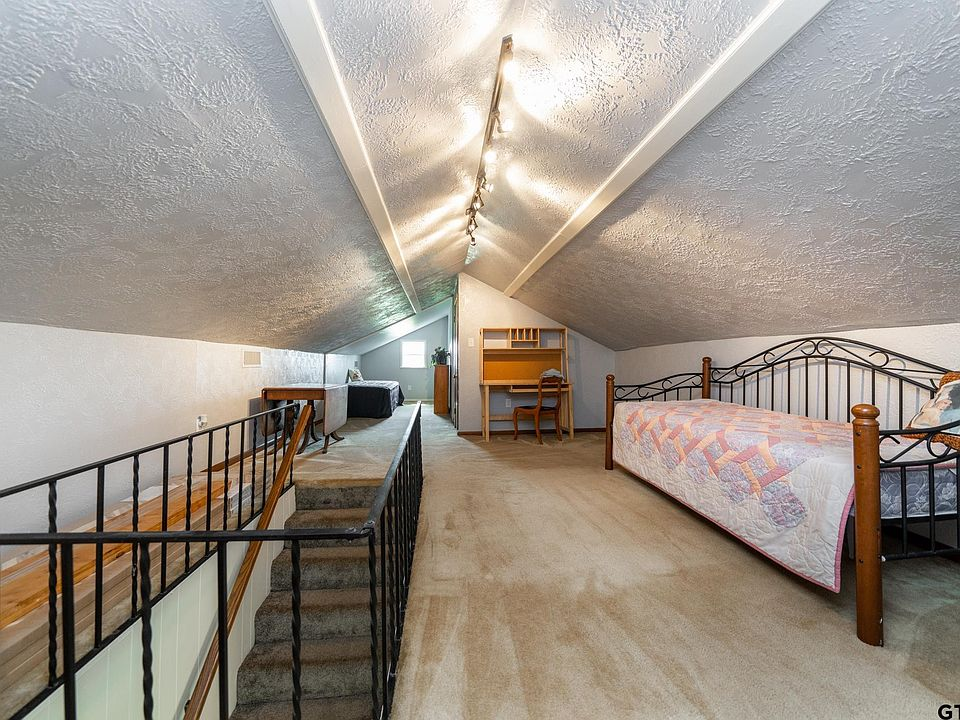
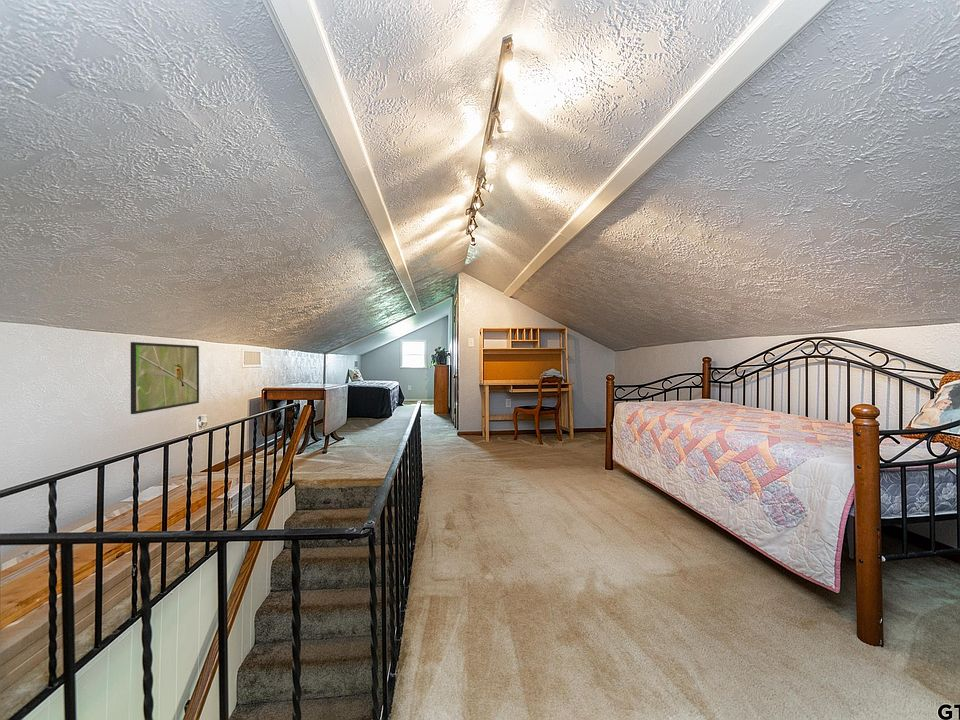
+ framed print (168, 376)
